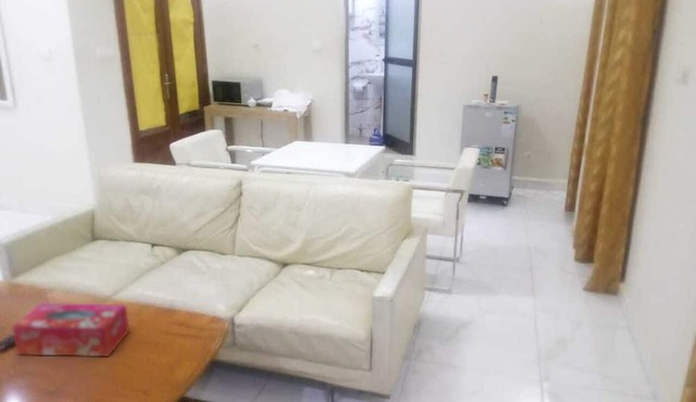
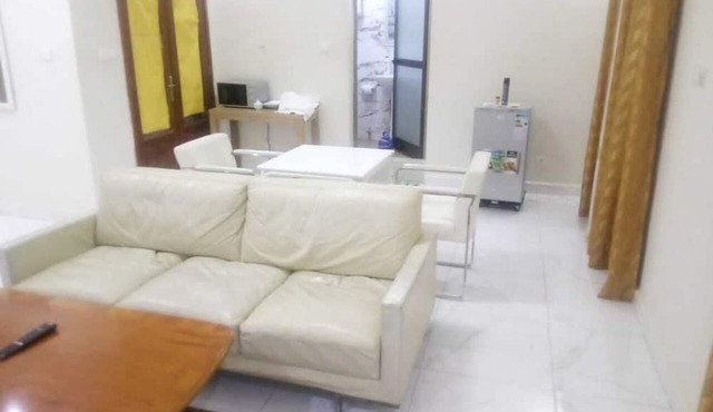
- tissue box (73, 328)
